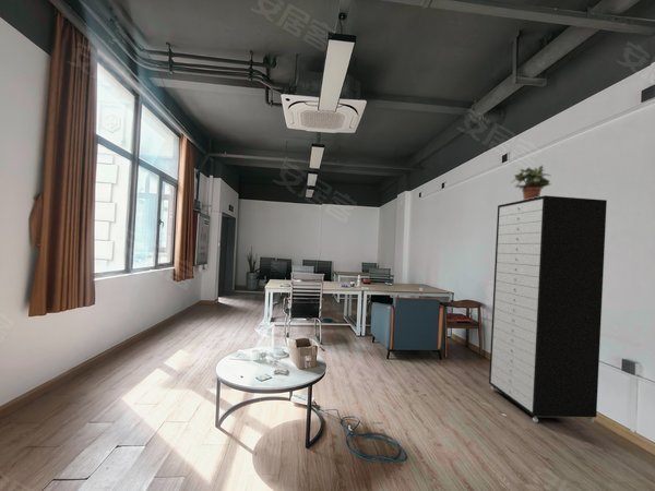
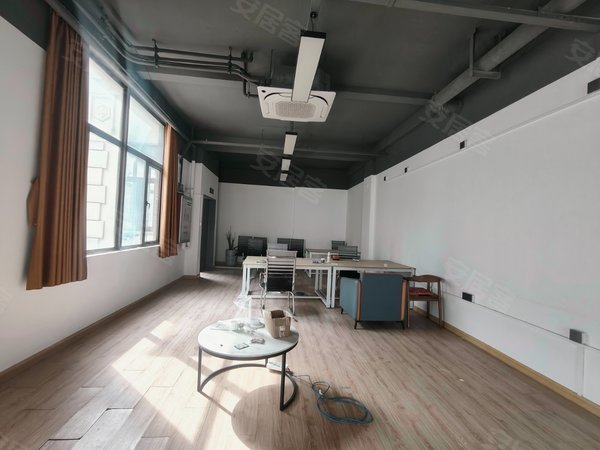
- potted plant (532, 184)
- storage cabinet (540, 303)
